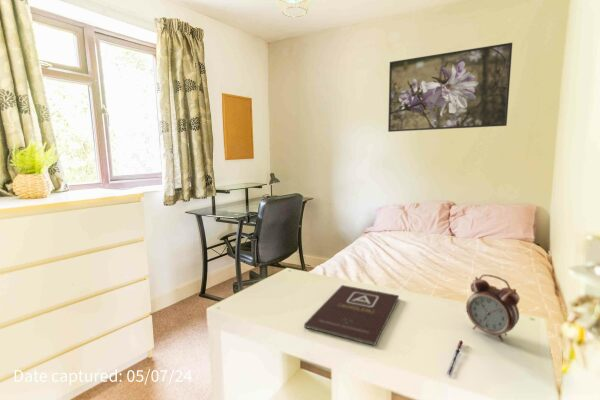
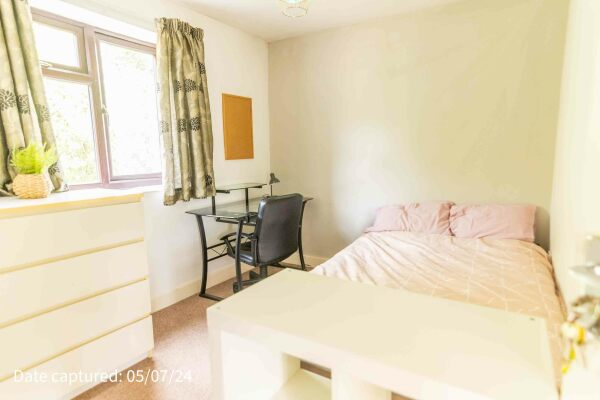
- book (355, 310)
- alarm clock (492, 305)
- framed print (444, 91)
- pen (455, 356)
